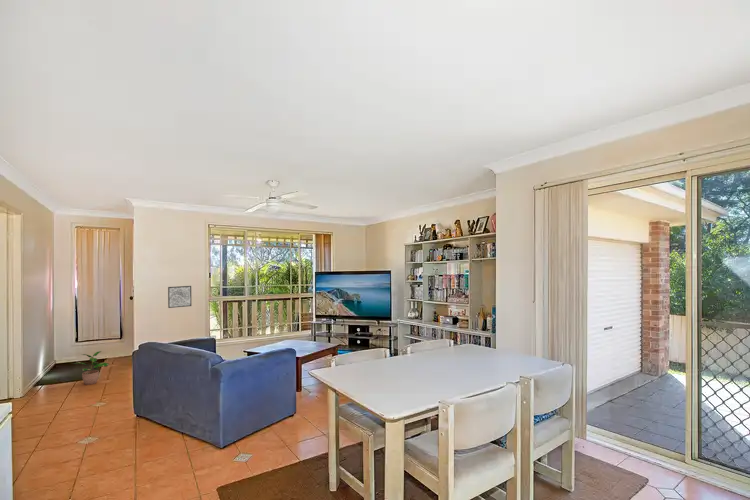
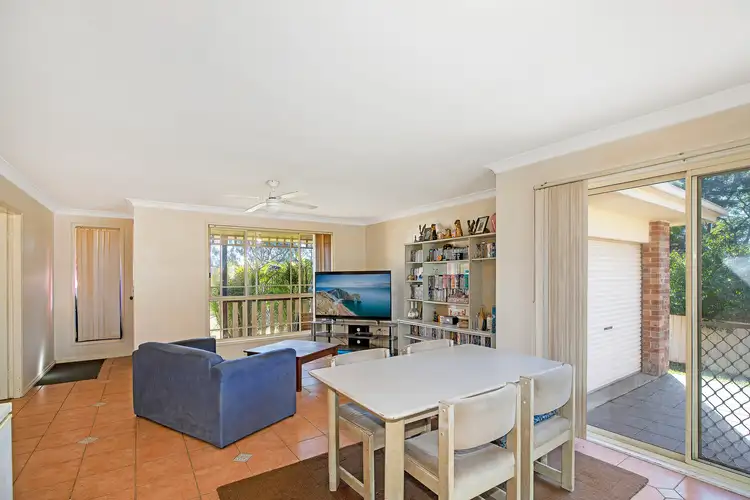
- potted plant (91, 367)
- wall art (179, 296)
